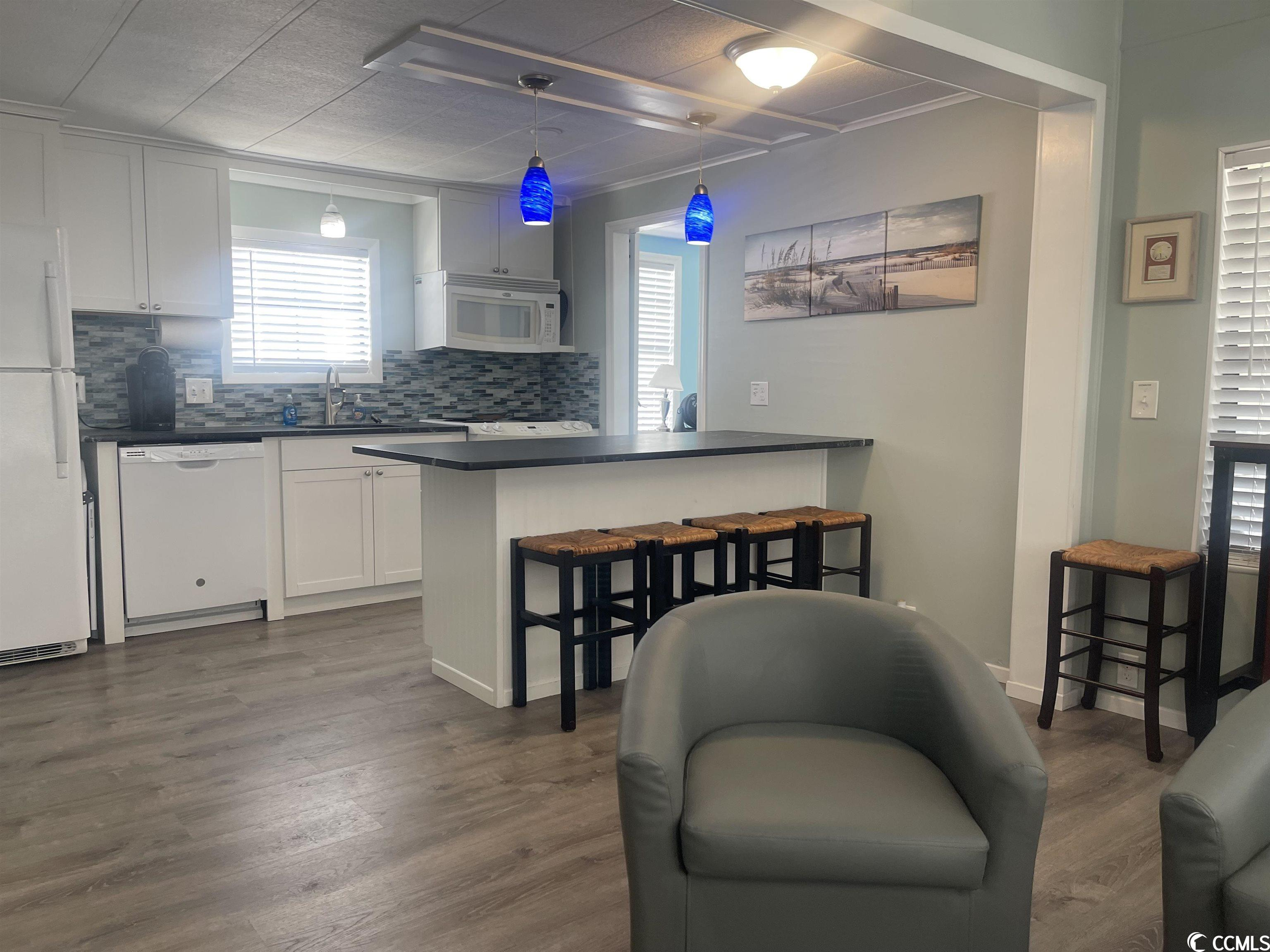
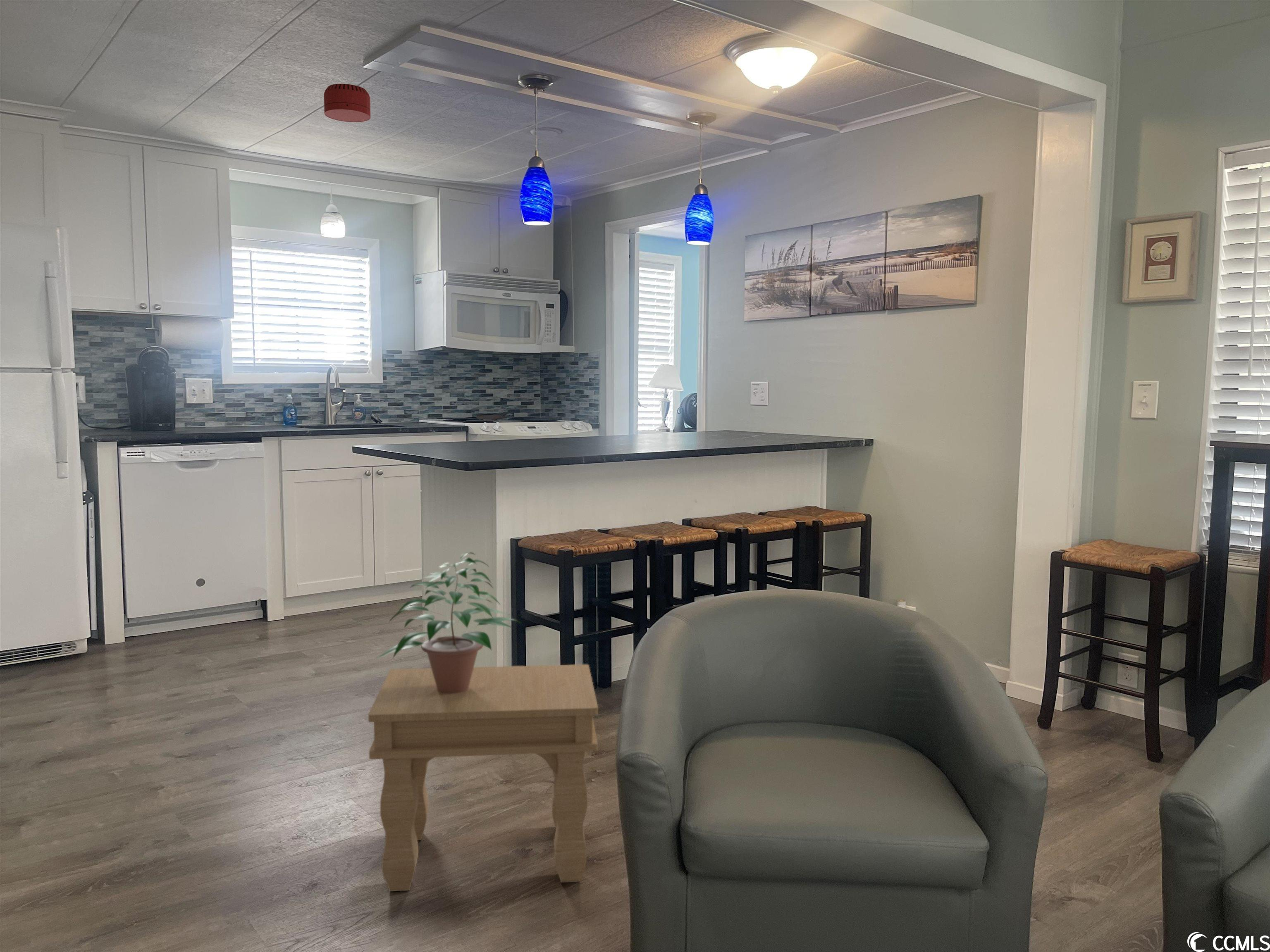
+ smoke detector (347, 102)
+ potted plant (450, 620)
+ side table (488, 755)
